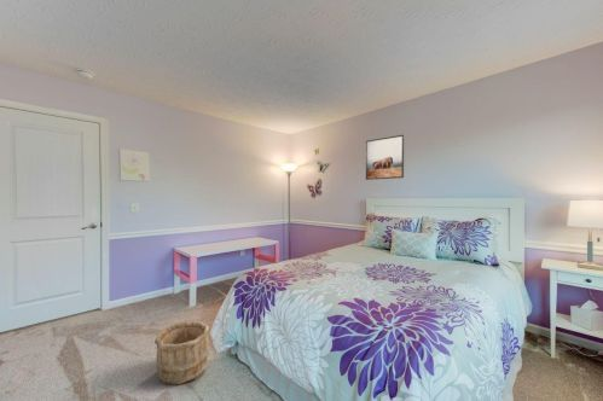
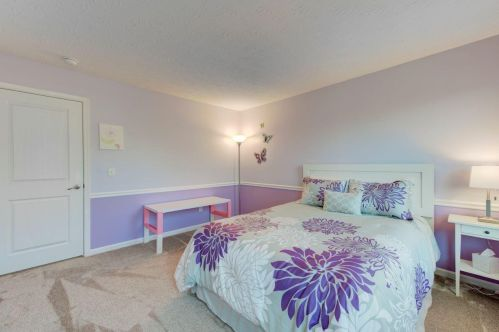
- wooden bucket (182, 350)
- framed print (383, 158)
